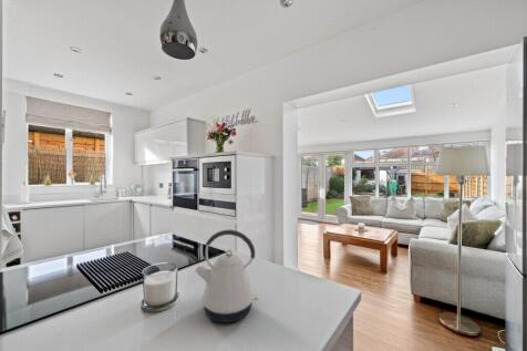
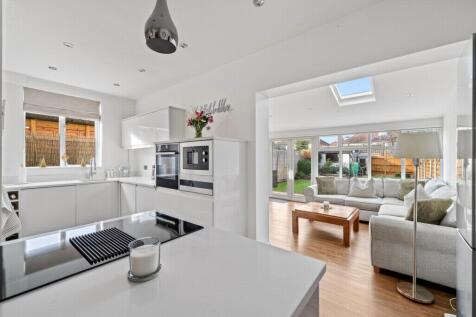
- kettle (226, 270)
